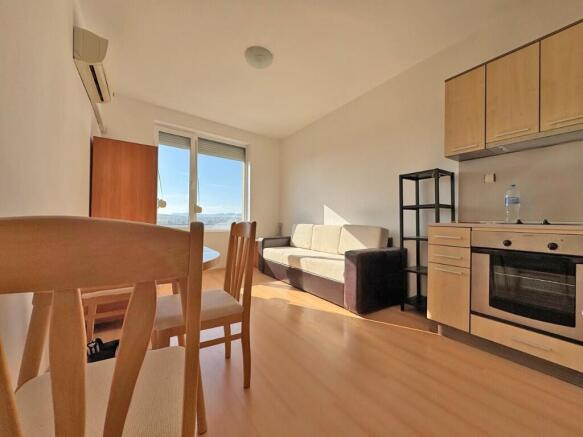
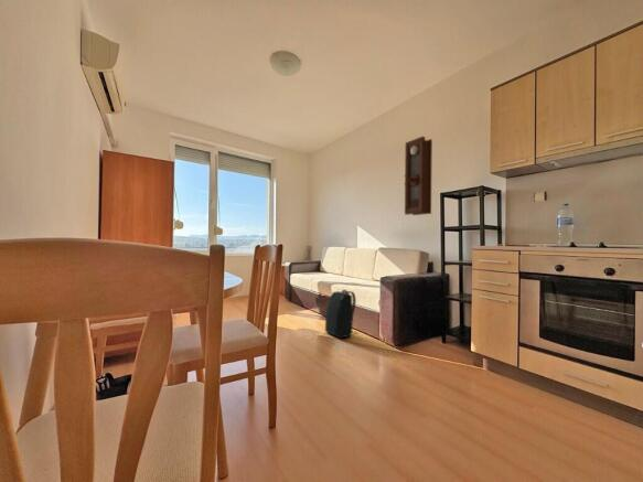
+ pendulum clock (415, 178)
+ backpack (342, 311)
